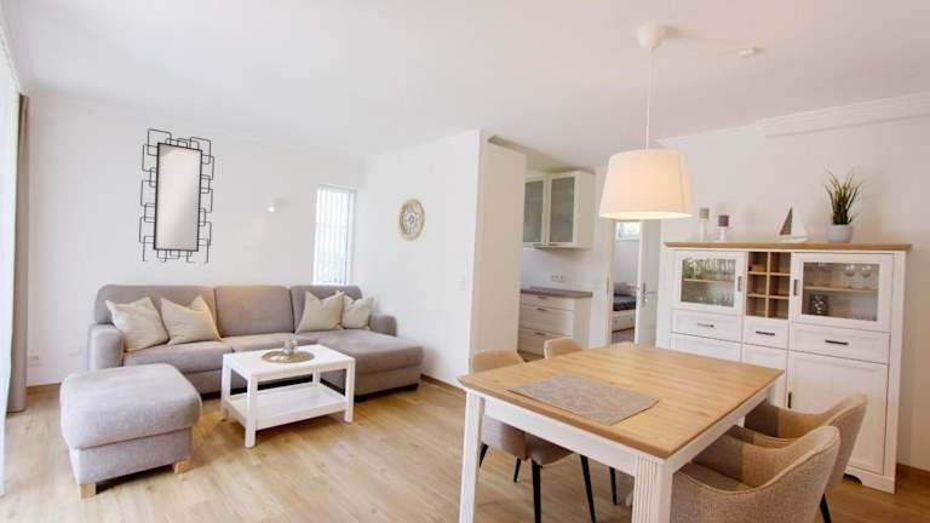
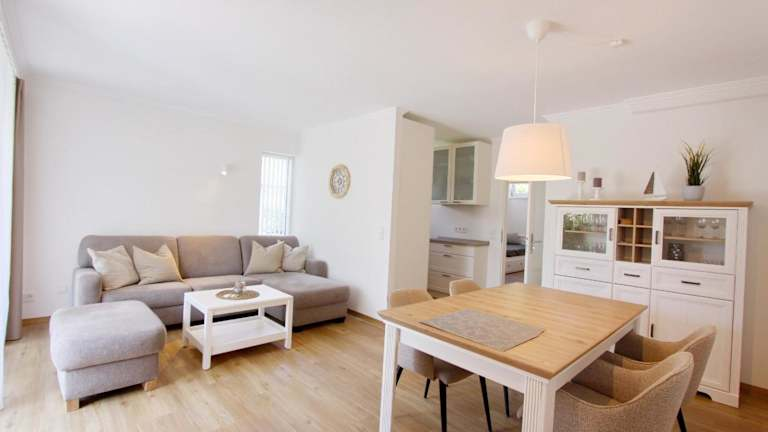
- mirror (178, 199)
